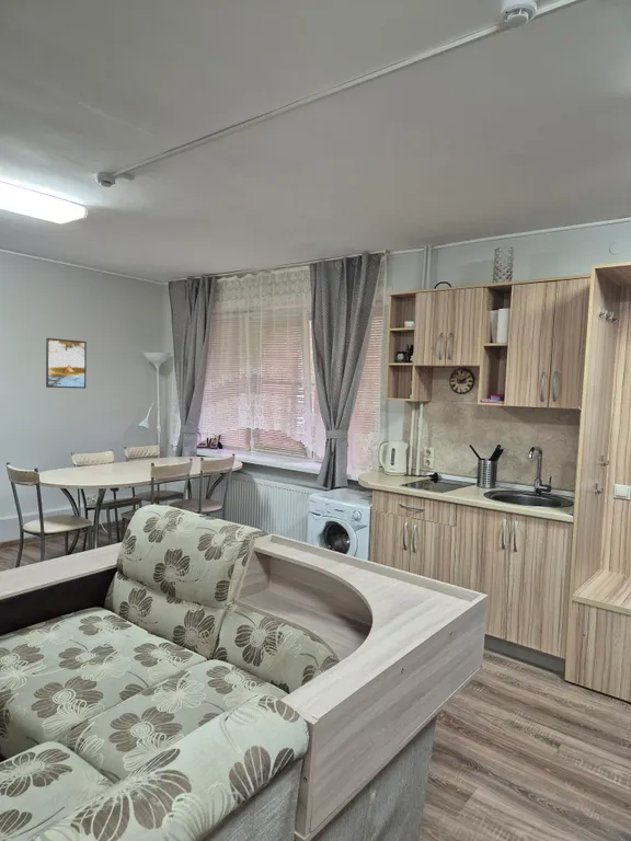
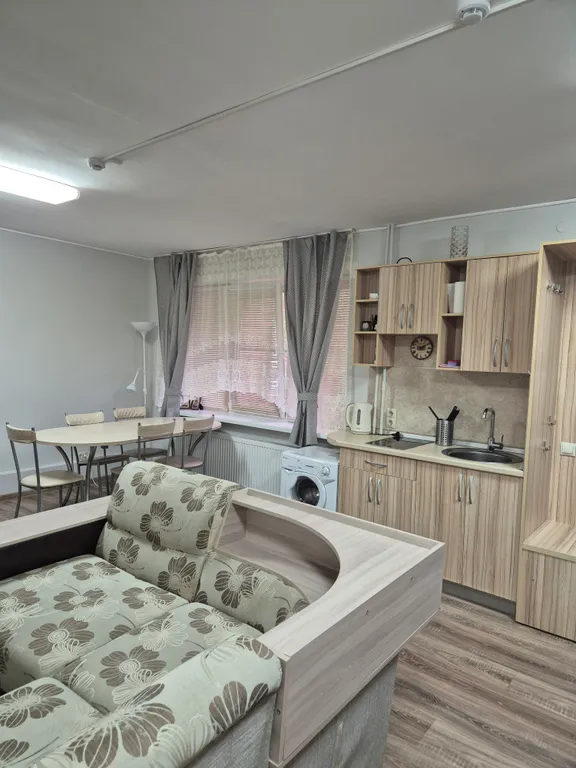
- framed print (66, 364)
